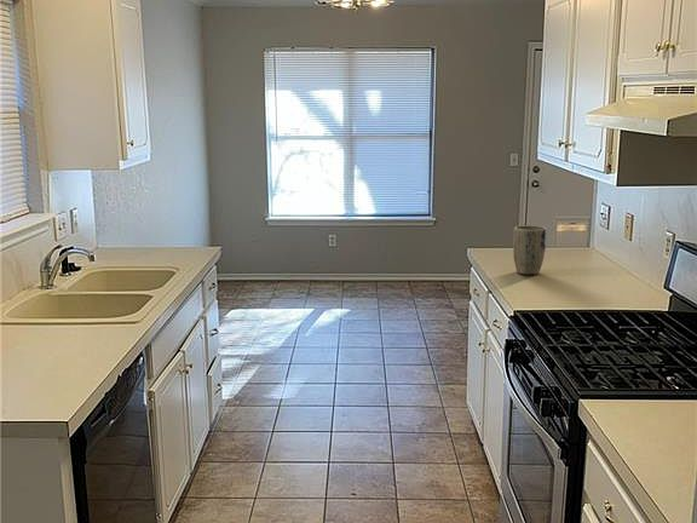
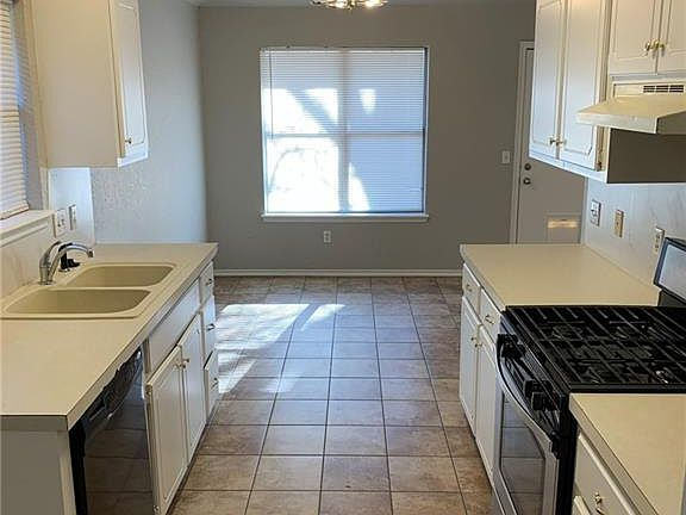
- plant pot (529, 249)
